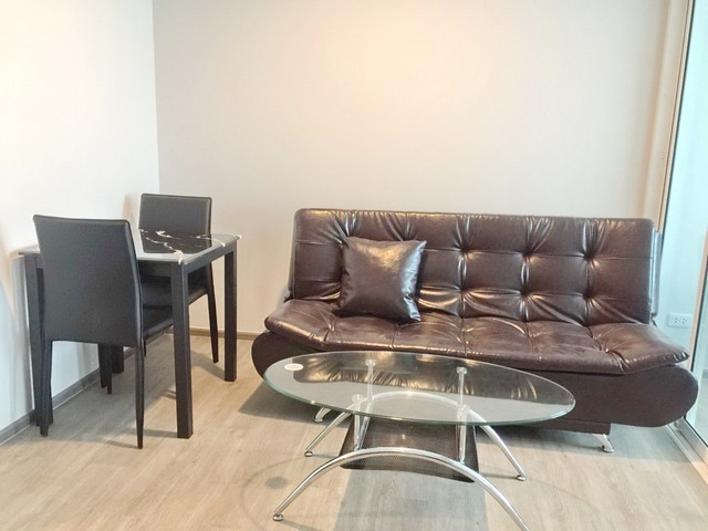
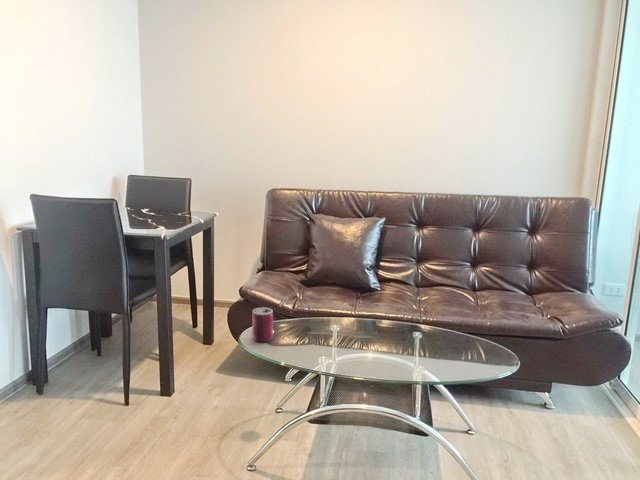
+ can (262, 324)
